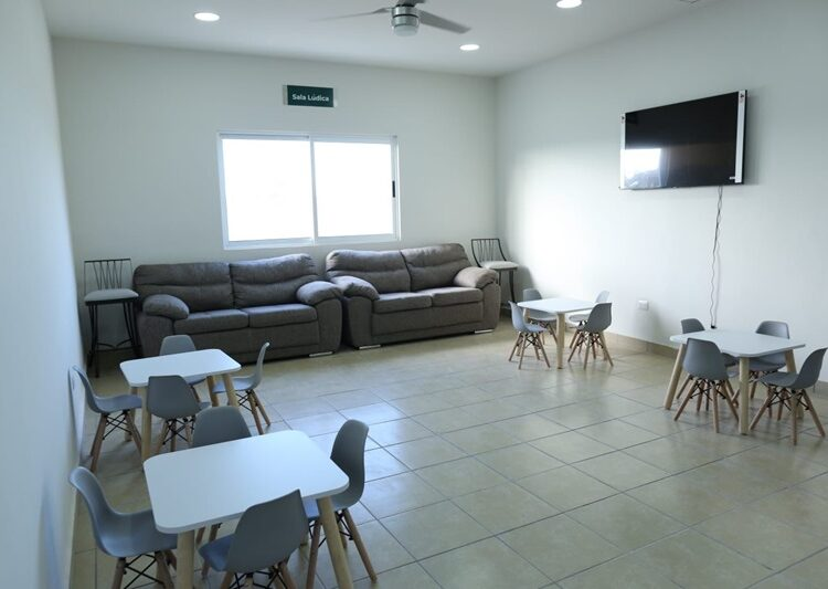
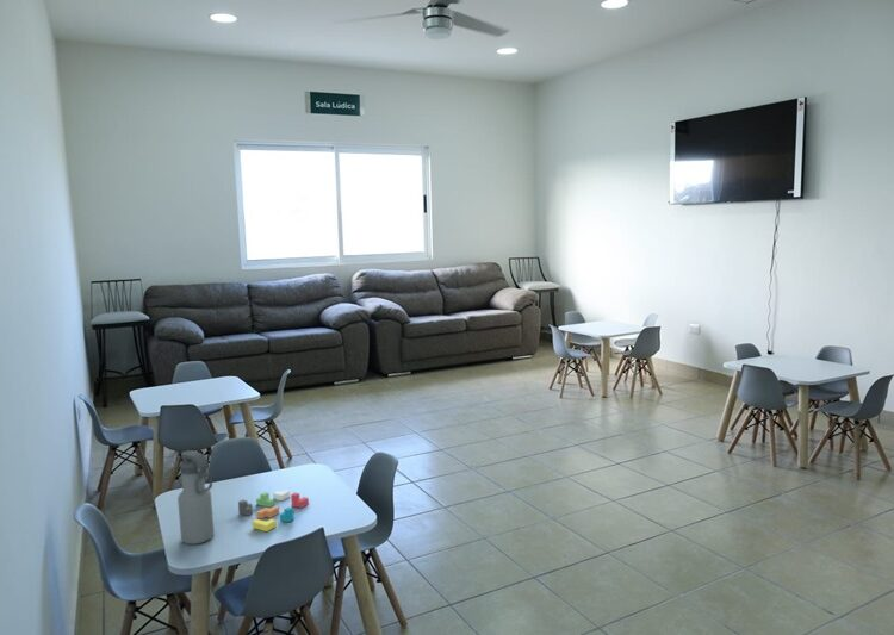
+ toy blocks (274, 506)
+ water bottle (194, 496)
